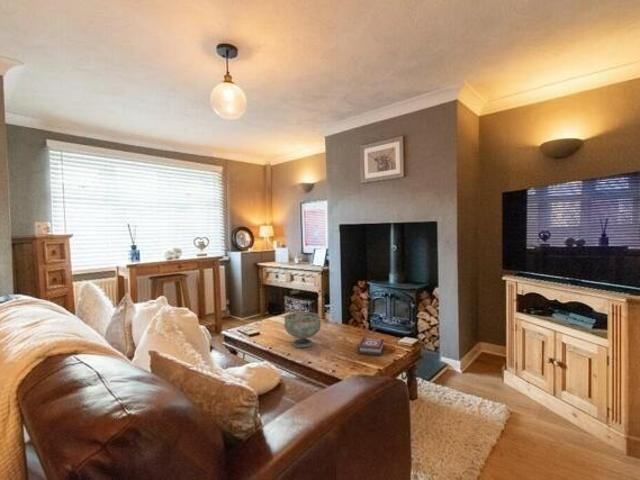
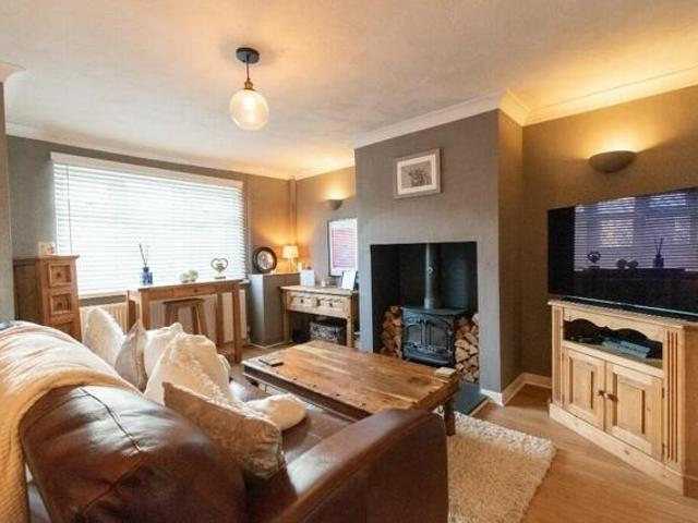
- book (371, 345)
- decorative bowl (303, 330)
